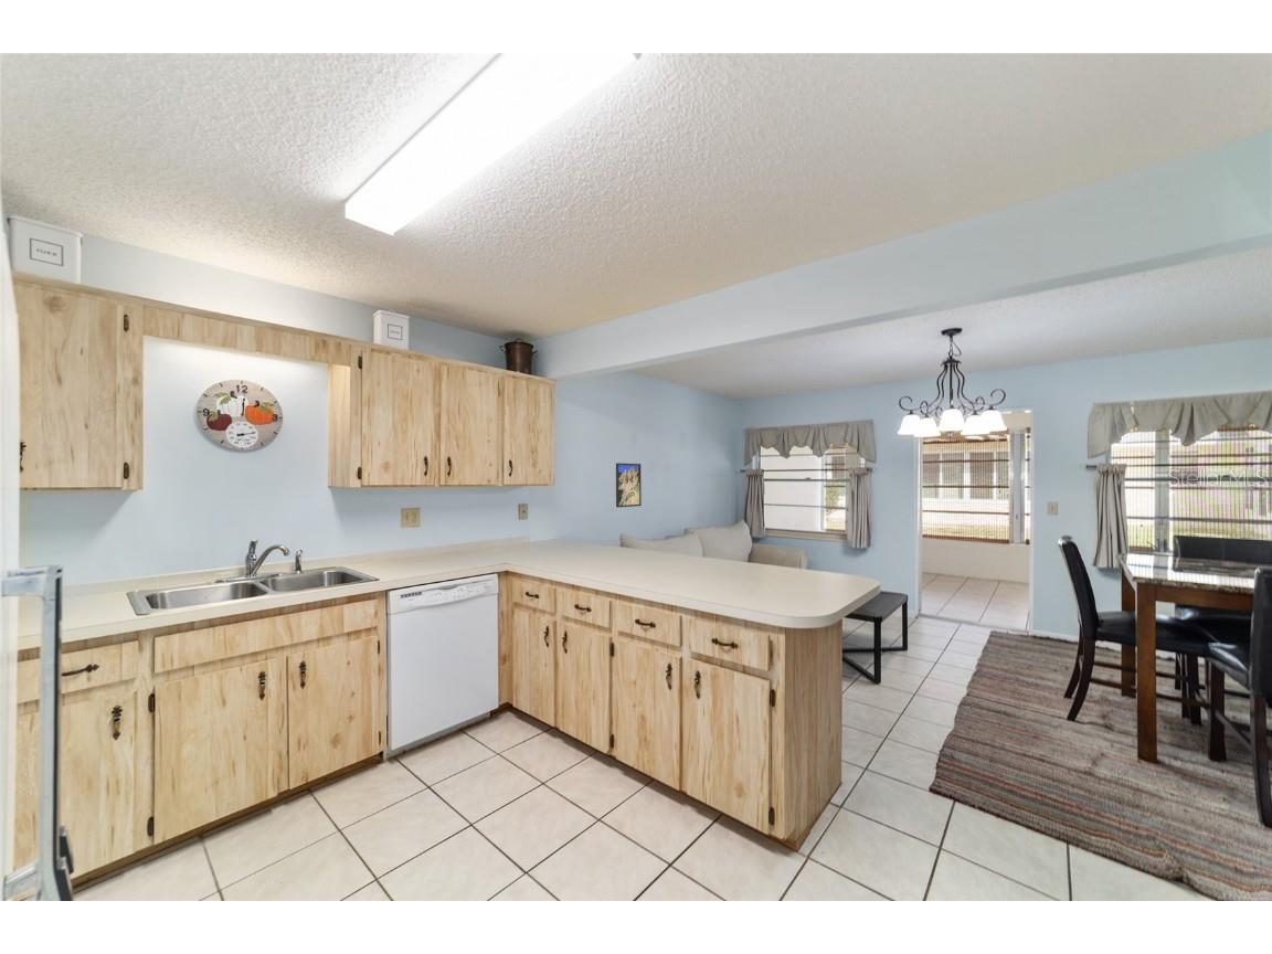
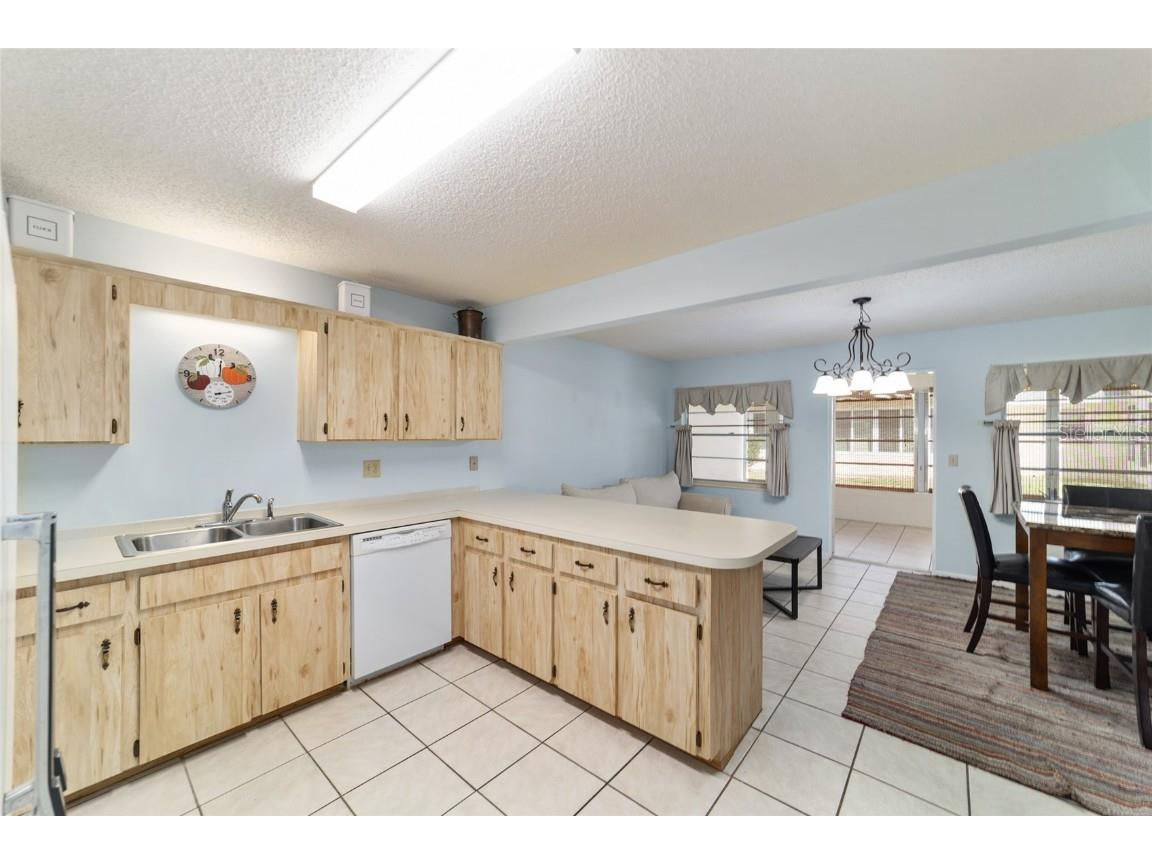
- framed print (628, 485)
